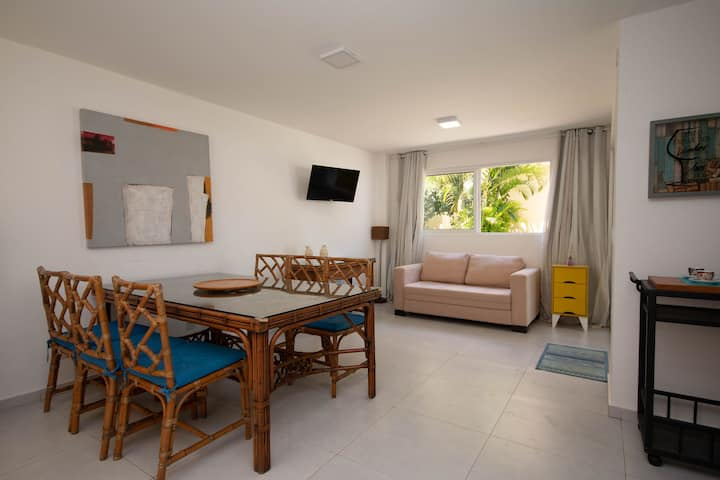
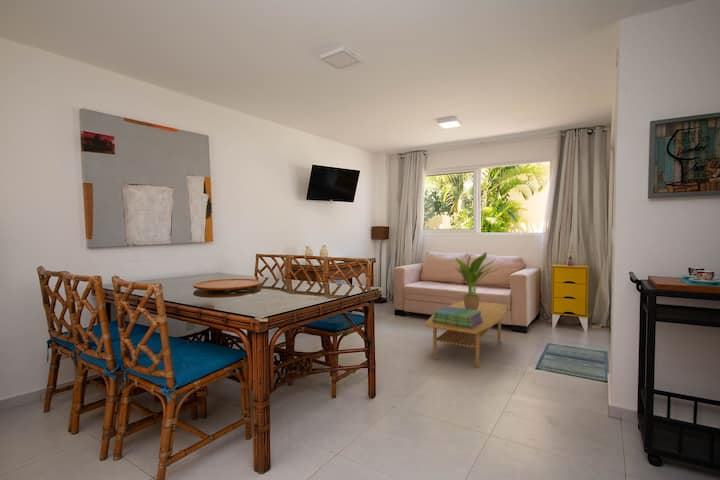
+ potted plant (476, 280)
+ stack of books (457, 316)
+ coffee table (469, 331)
